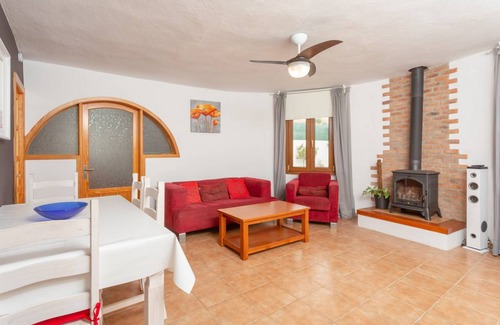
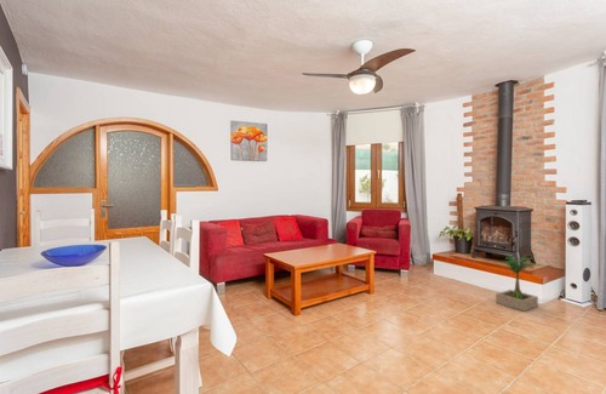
+ potted plant (518, 280)
